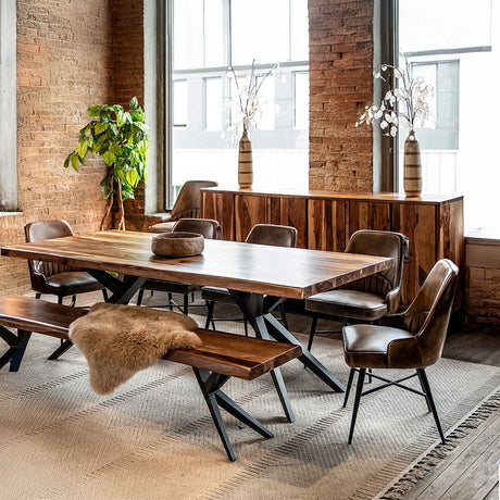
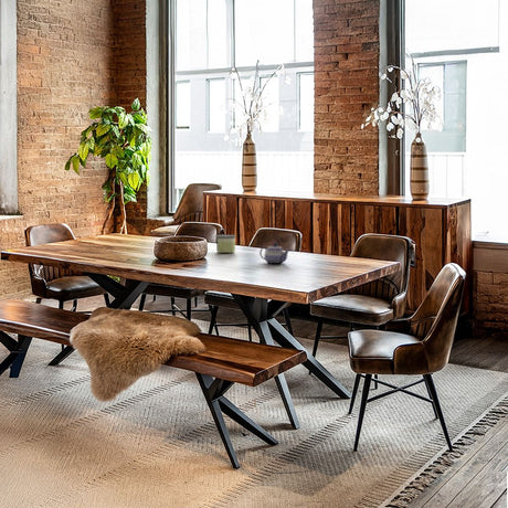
+ teapot (274, 252)
+ candle (225, 243)
